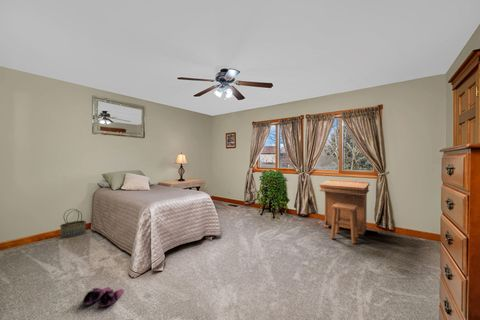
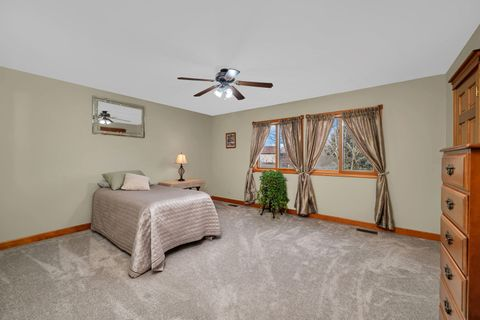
- slippers (104, 293)
- desk (342, 206)
- basket (73, 222)
